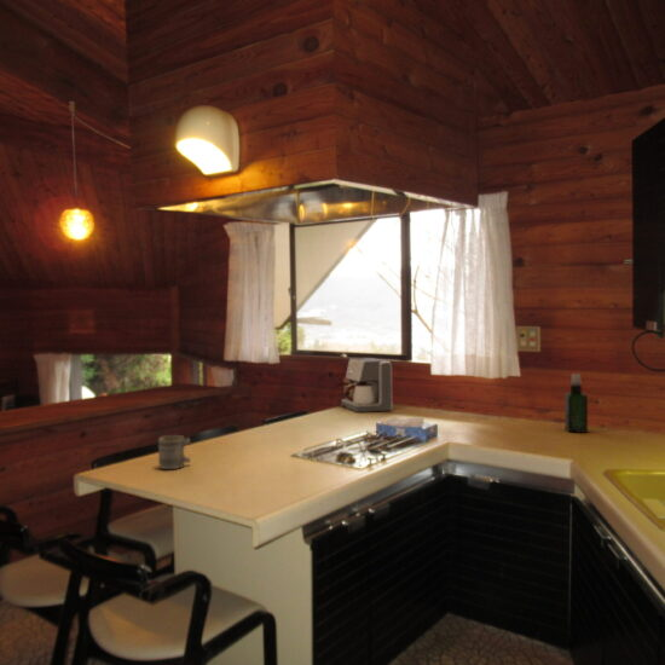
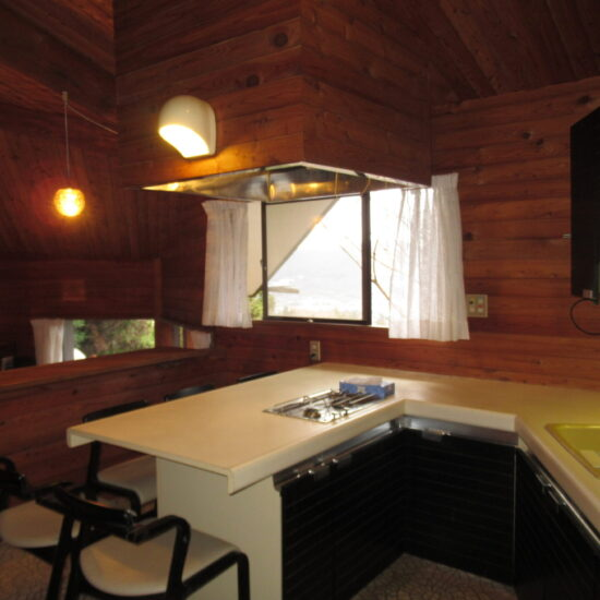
- spray bottle (576, 401)
- mug (174, 449)
- coffee maker (366, 383)
